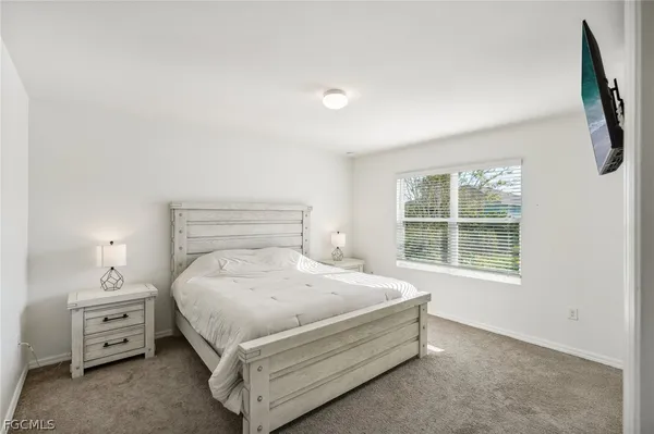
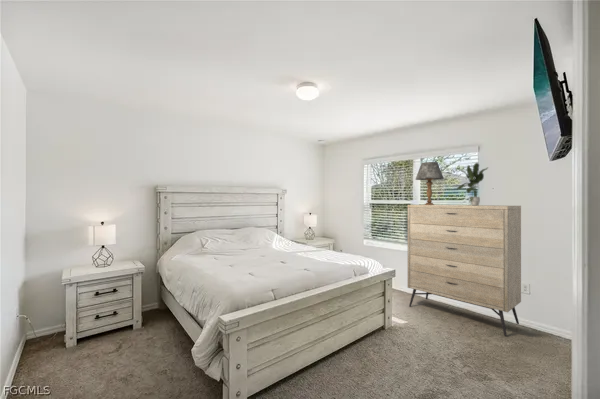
+ table lamp (429, 183)
+ potted plant (472, 184)
+ dresser (460, 259)
